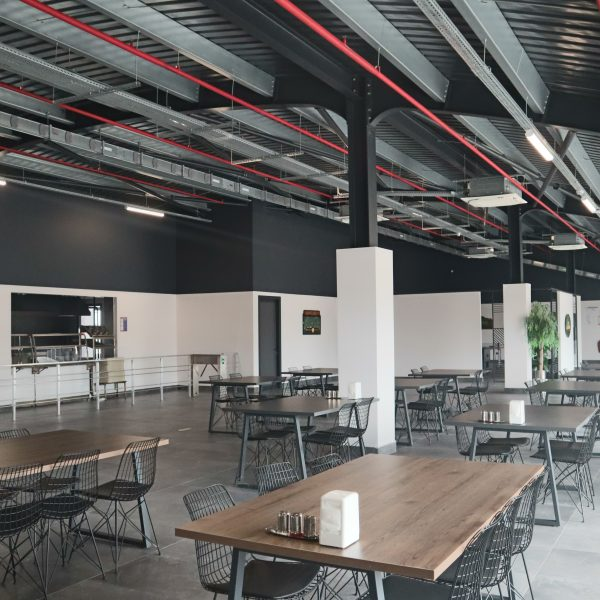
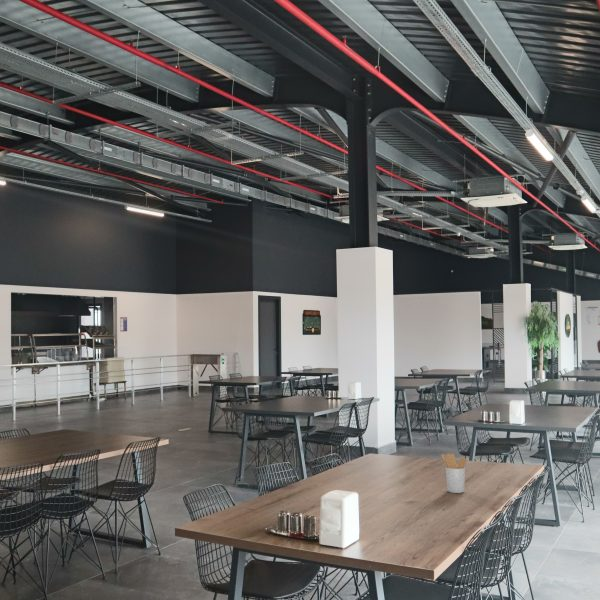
+ utensil holder (453, 472)
